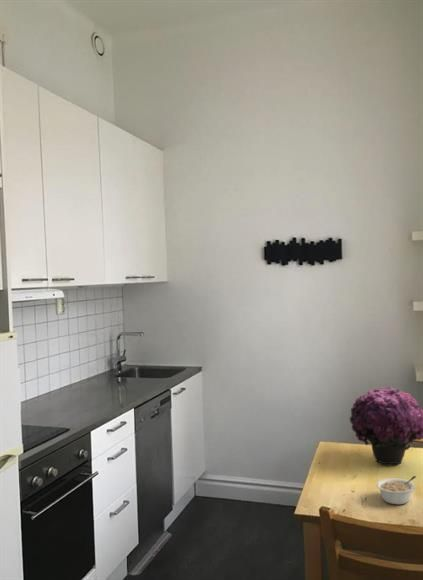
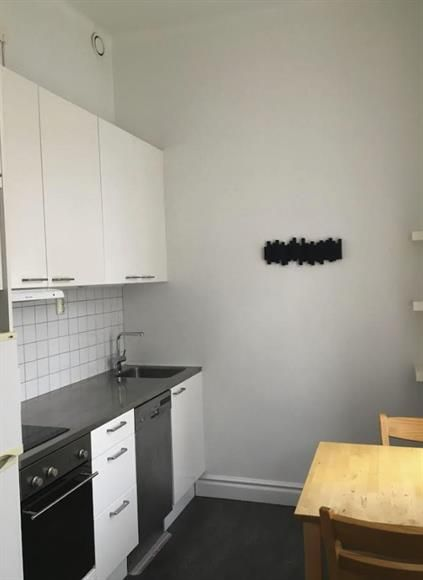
- legume (396, 490)
- flower (388, 425)
